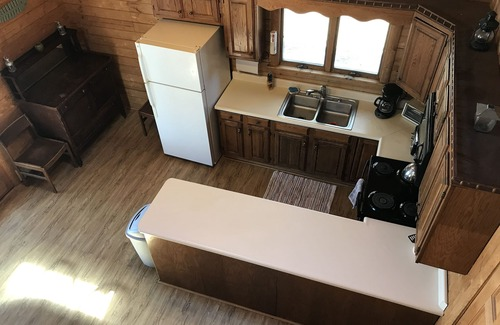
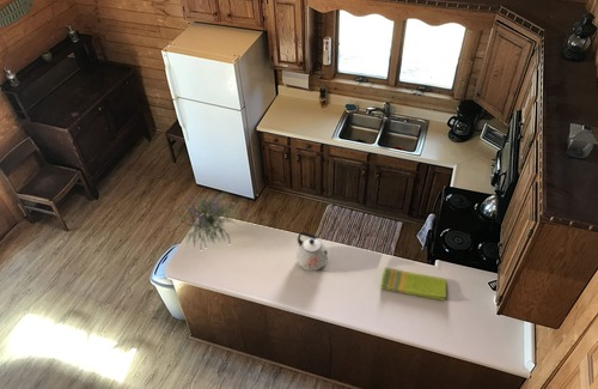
+ kettle (312, 248)
+ dish towel (413, 282)
+ plant (203, 214)
